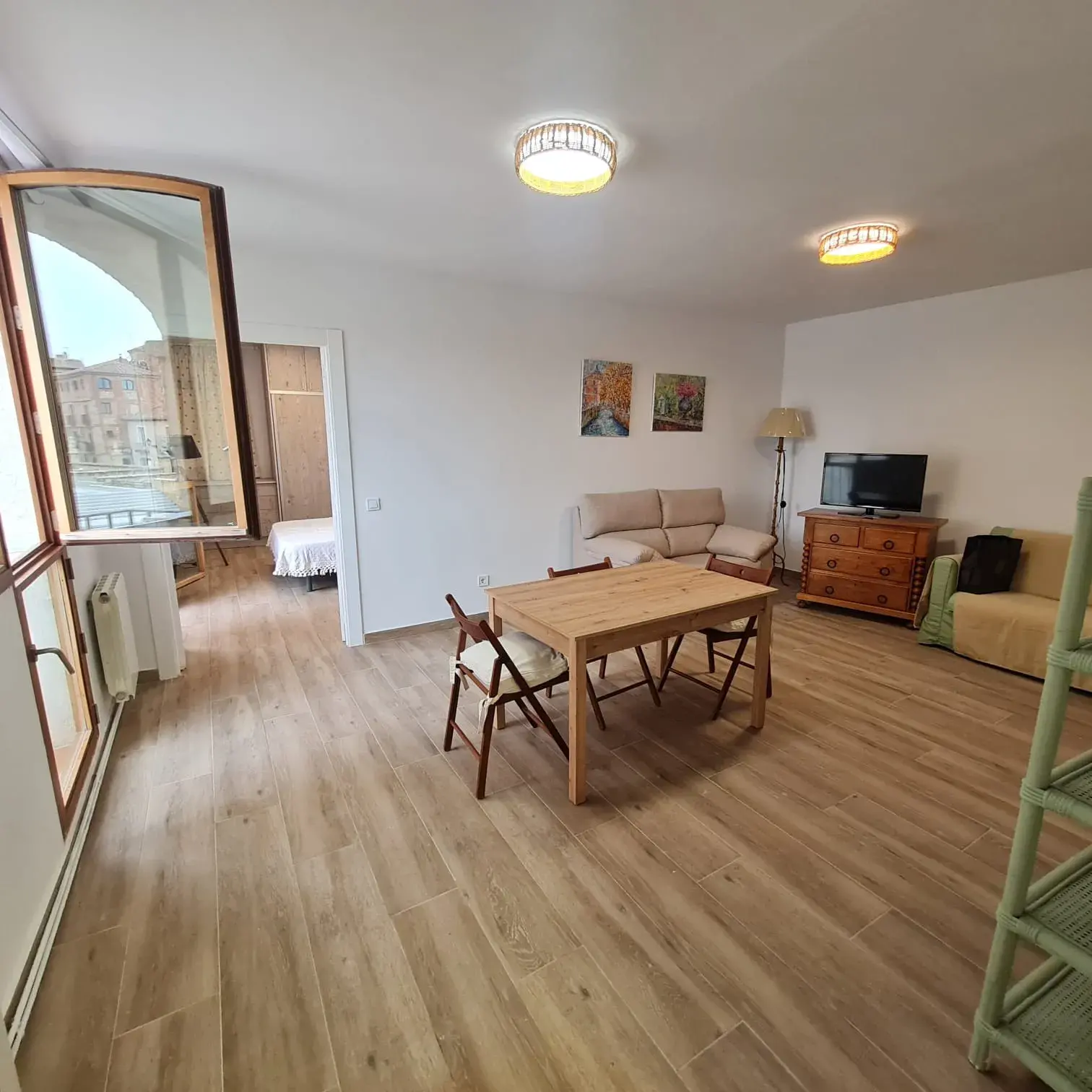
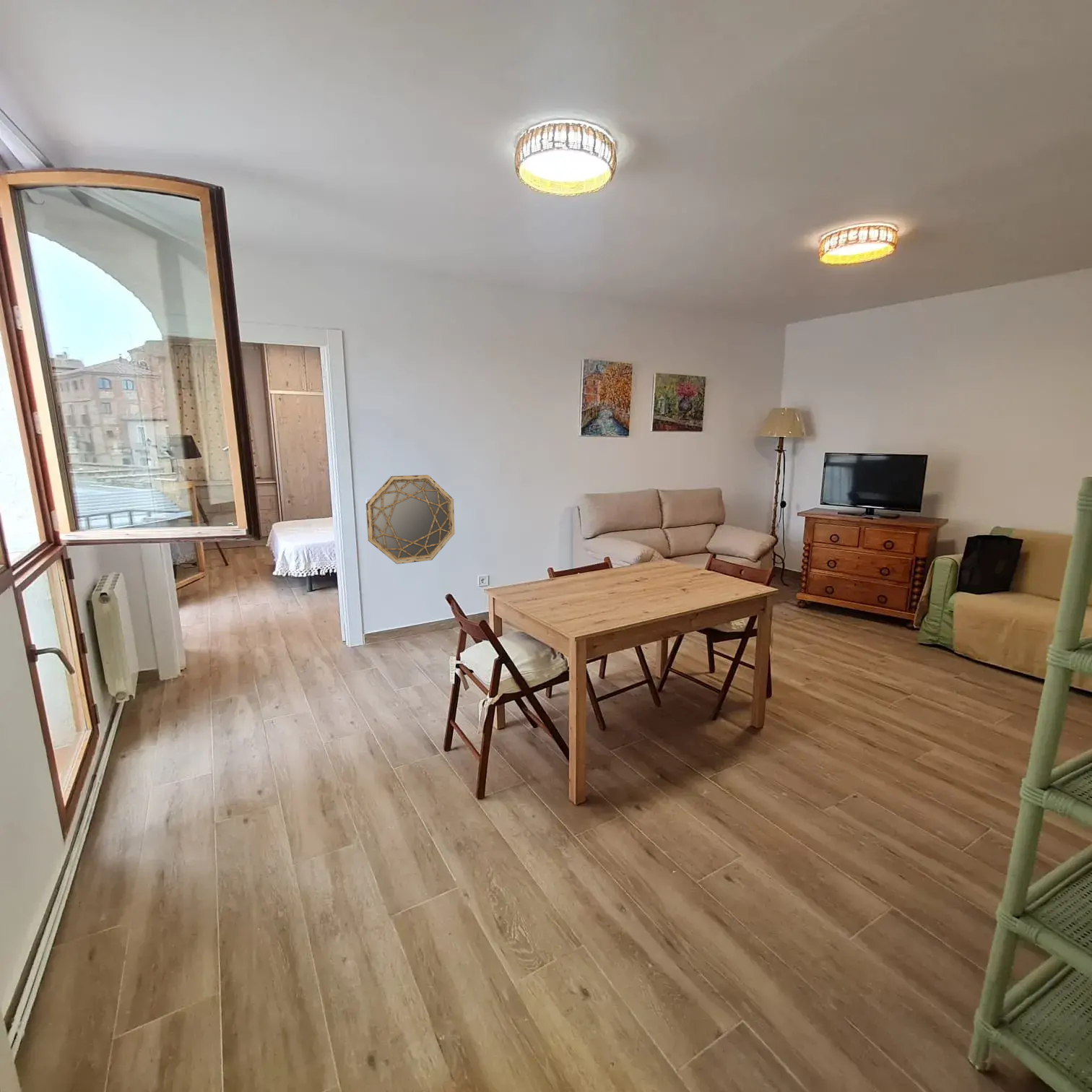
+ home mirror (412, 519)
